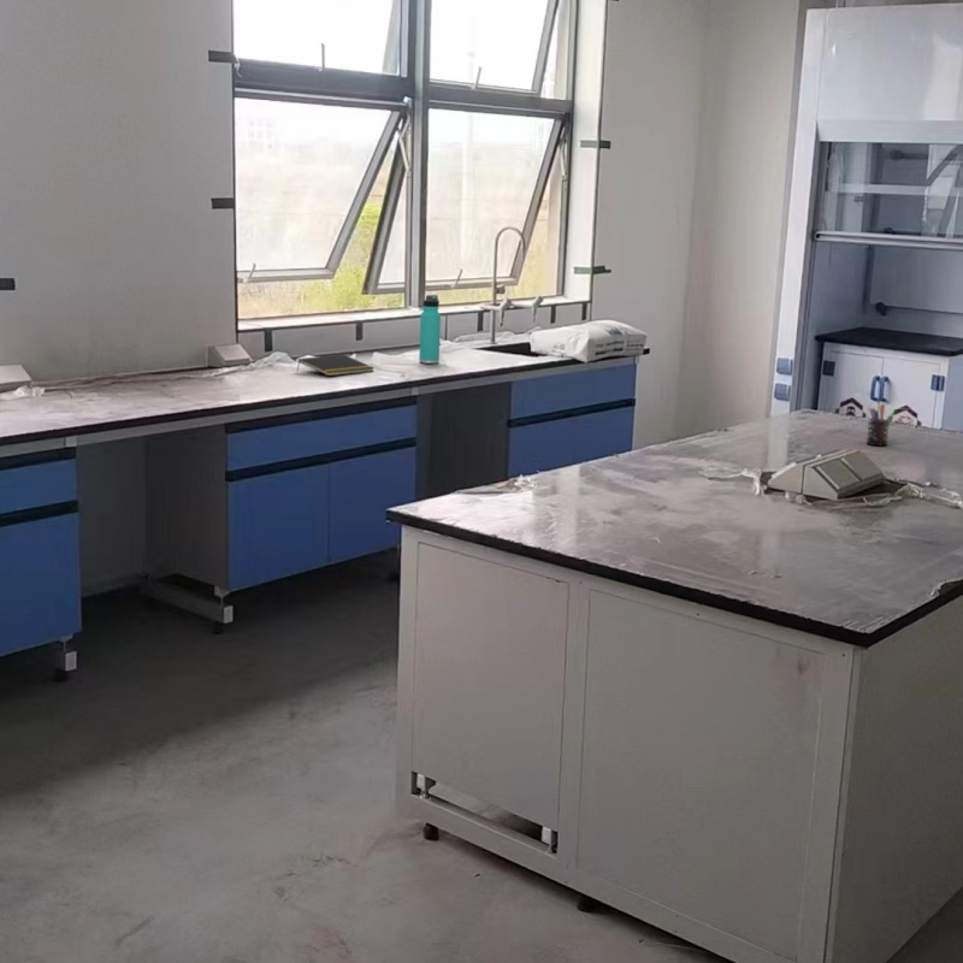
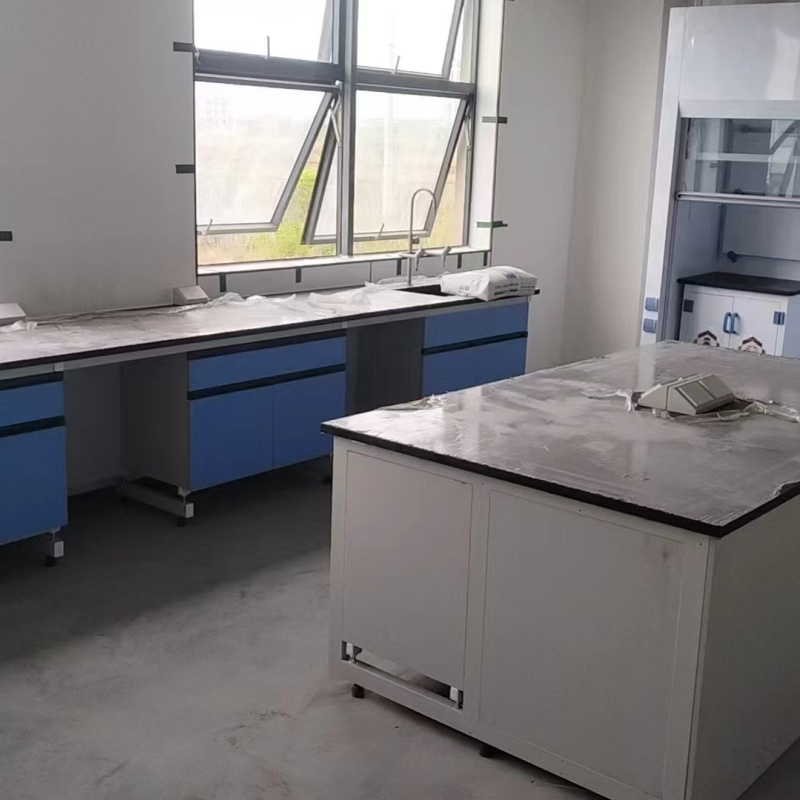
- notepad (336, 365)
- thermos bottle (430, 329)
- pen holder (881, 424)
